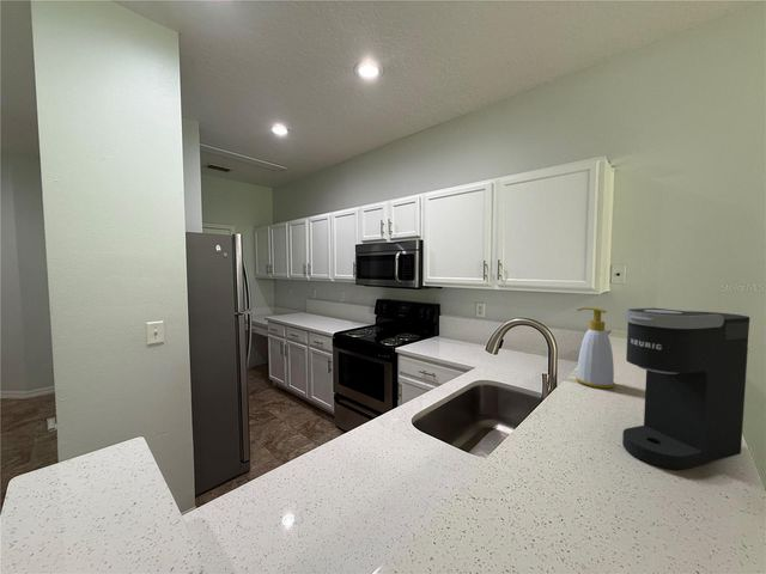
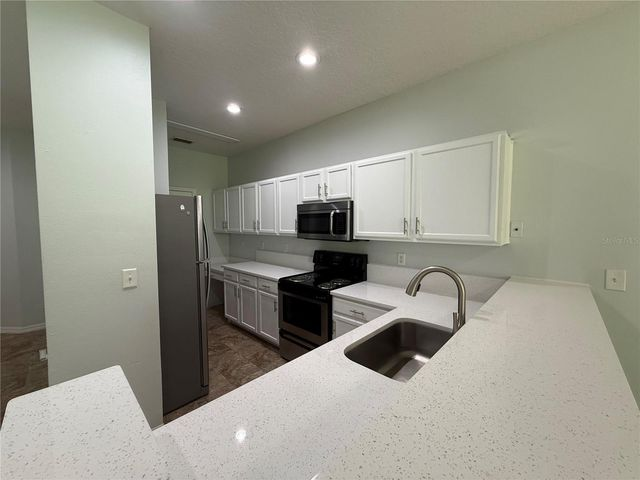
- coffee maker (682, 379)
- soap bottle (595, 346)
